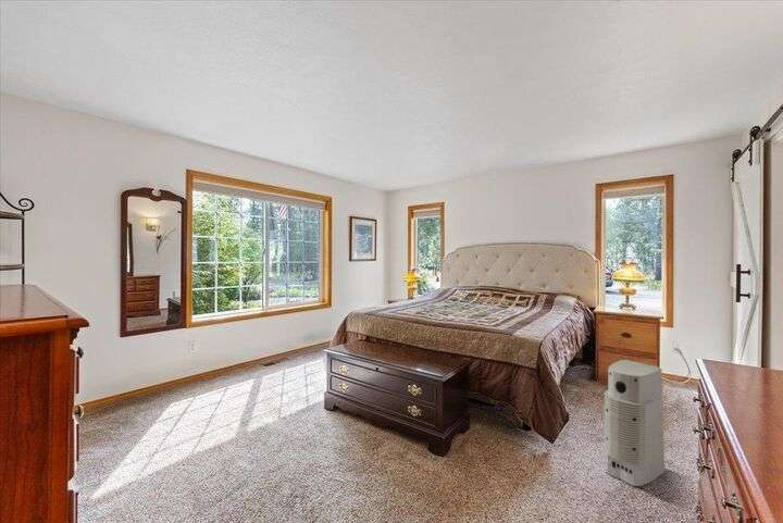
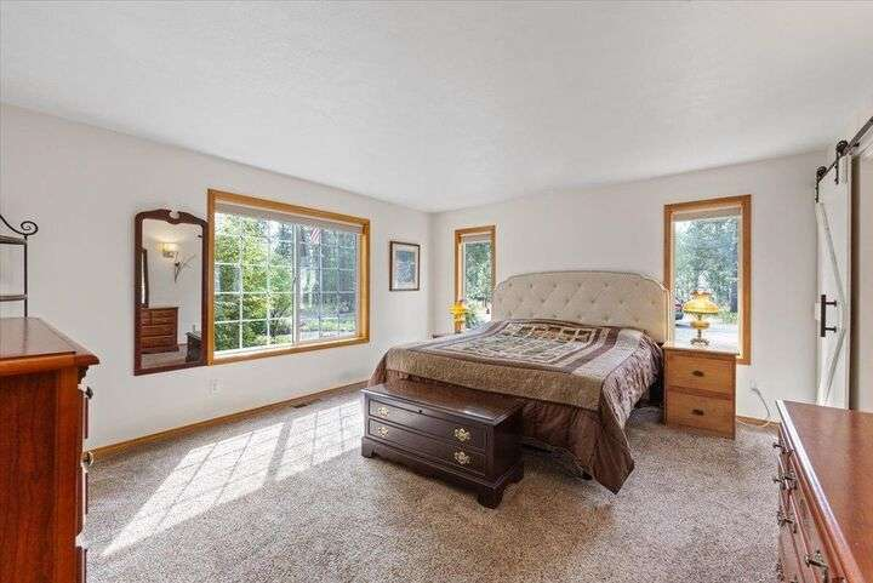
- air purifier (632, 419)
